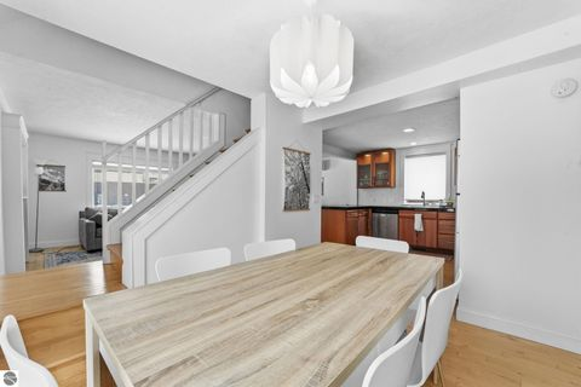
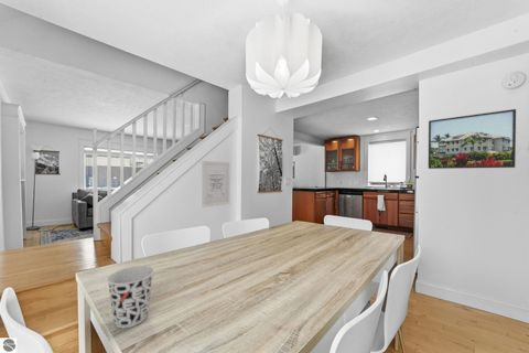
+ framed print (467, 141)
+ cup (131, 296)
+ wall art (216, 183)
